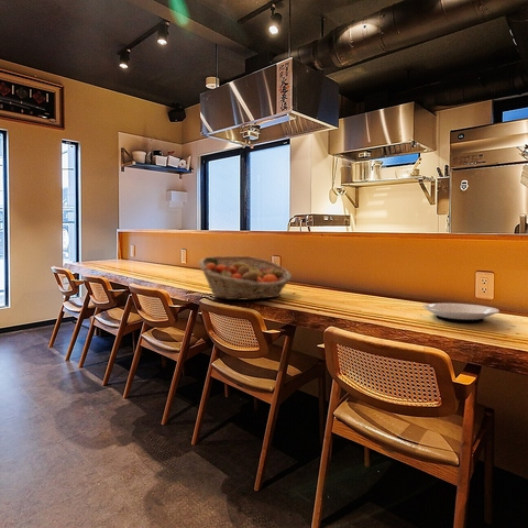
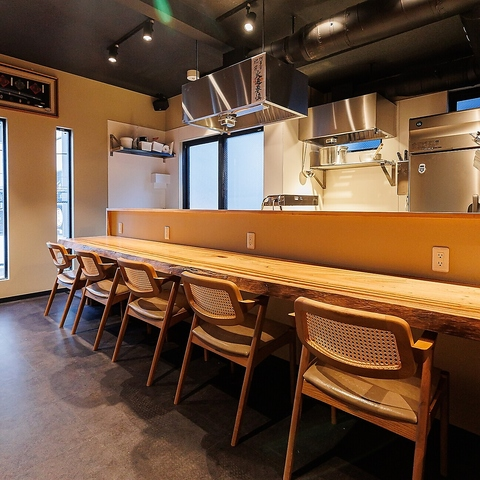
- plate (459, 312)
- fruit basket (245, 276)
